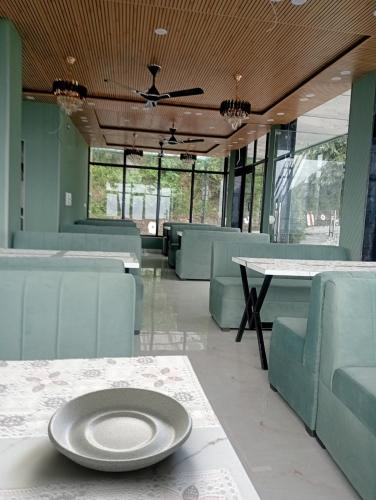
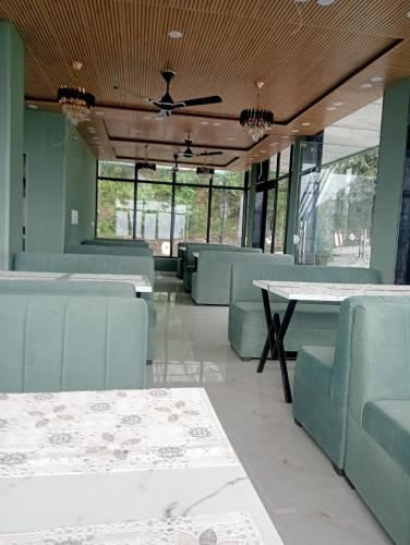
- plate (121, 428)
